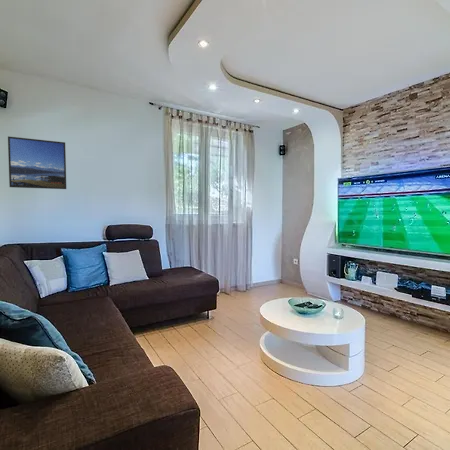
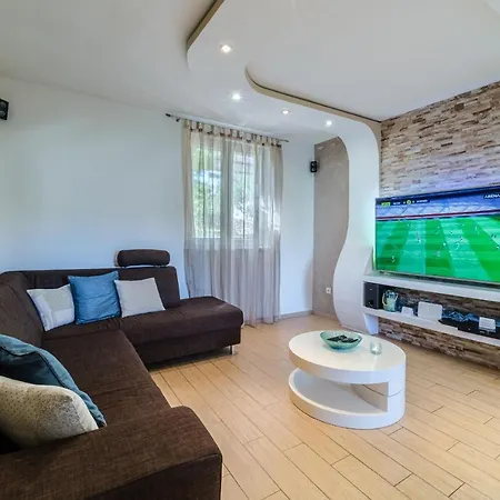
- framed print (38, 164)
